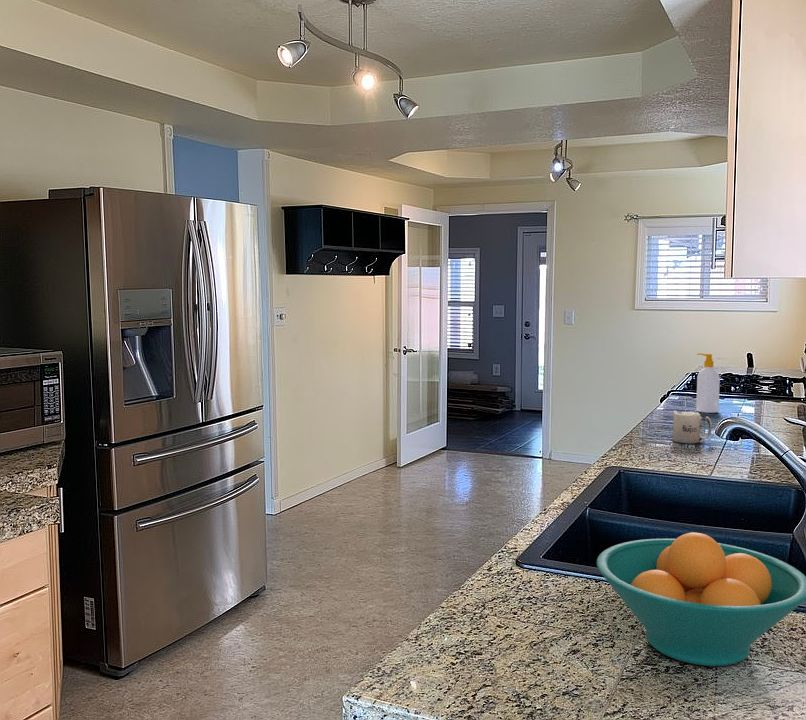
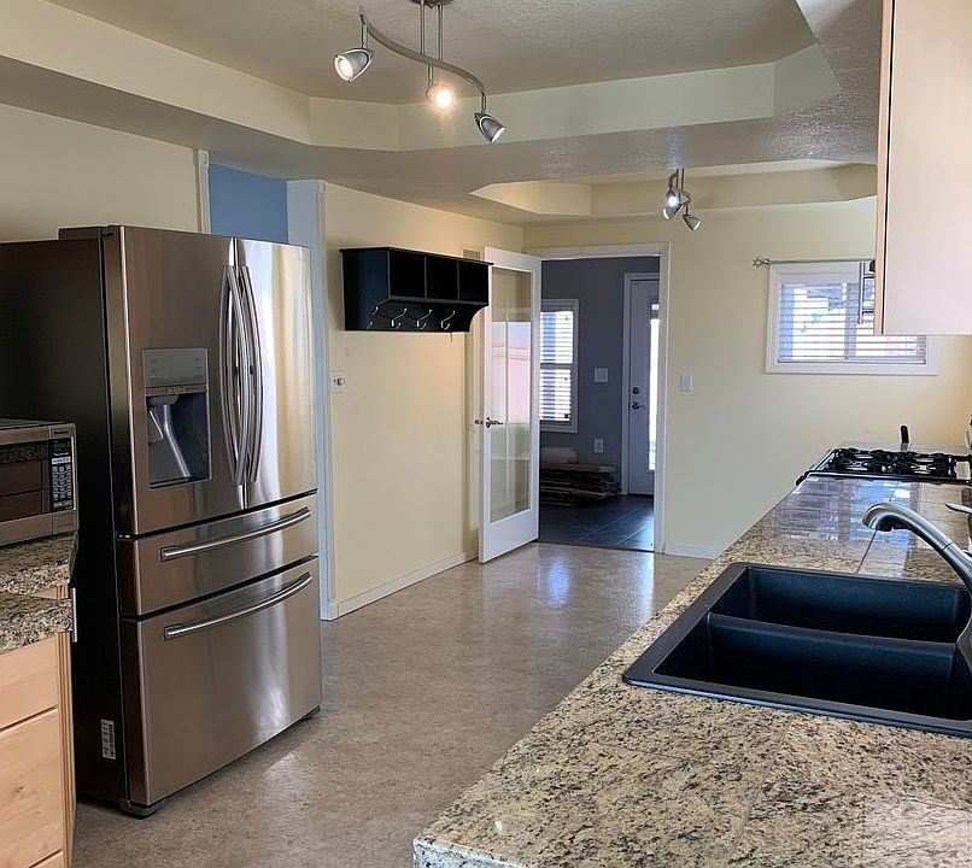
- soap bottle (707, 382)
- mug (691, 426)
- fruit bowl (698, 590)
